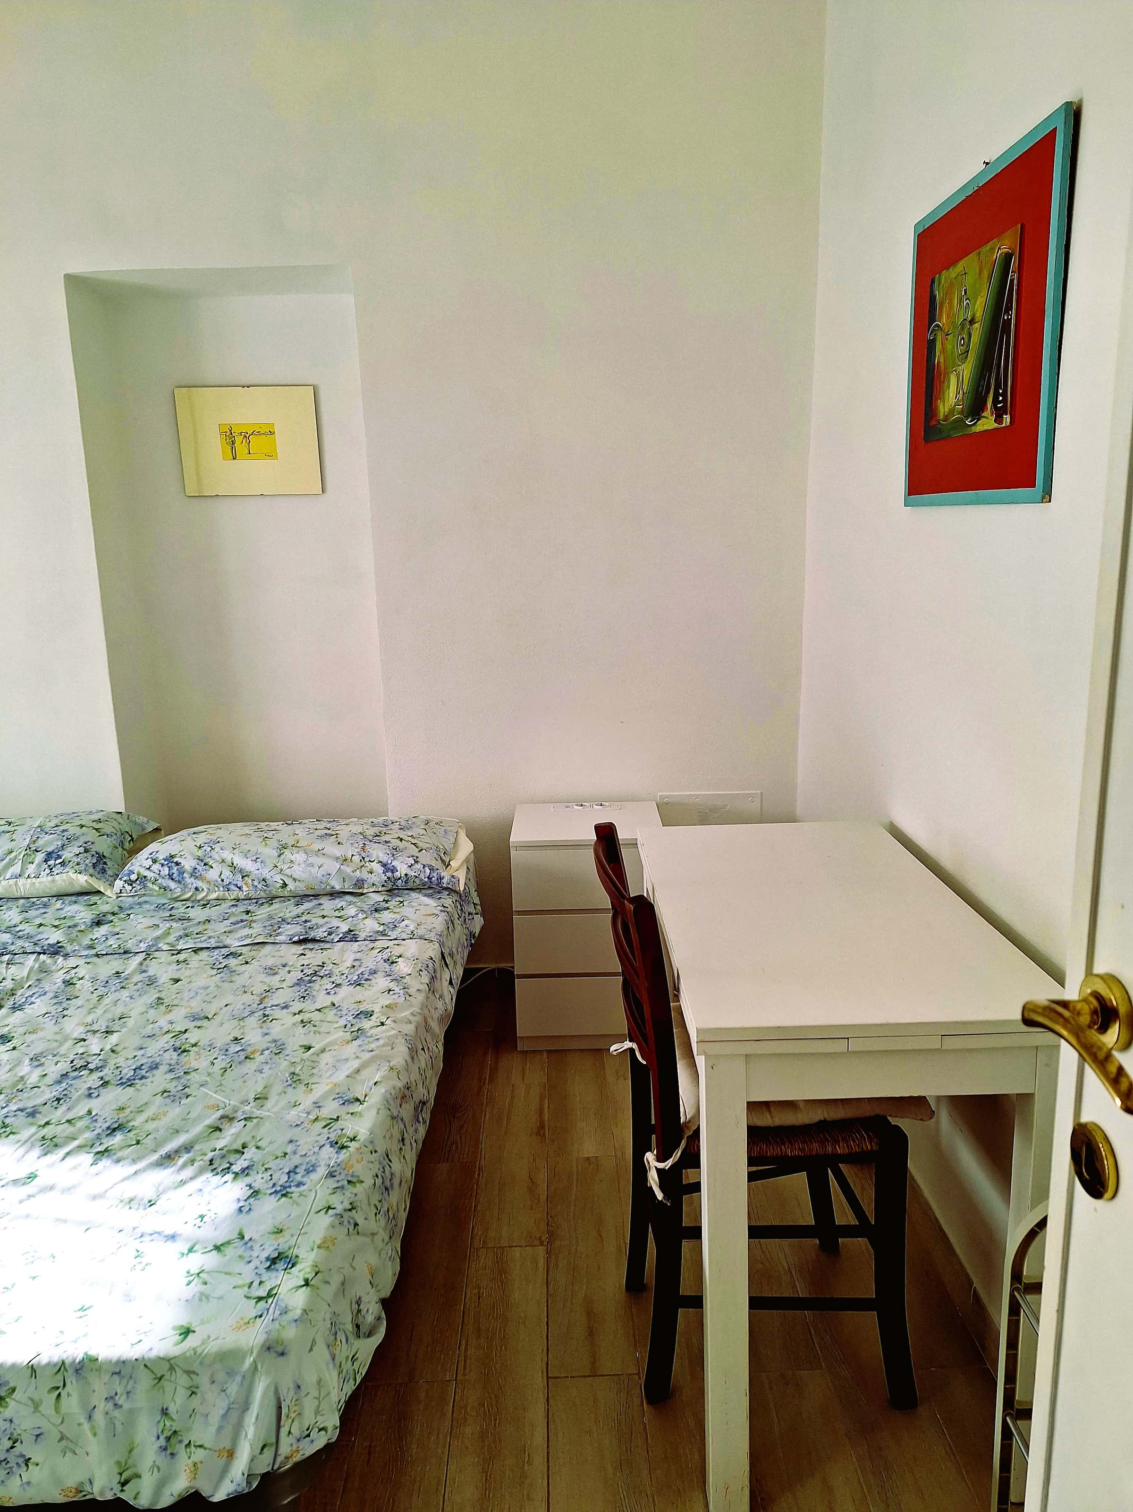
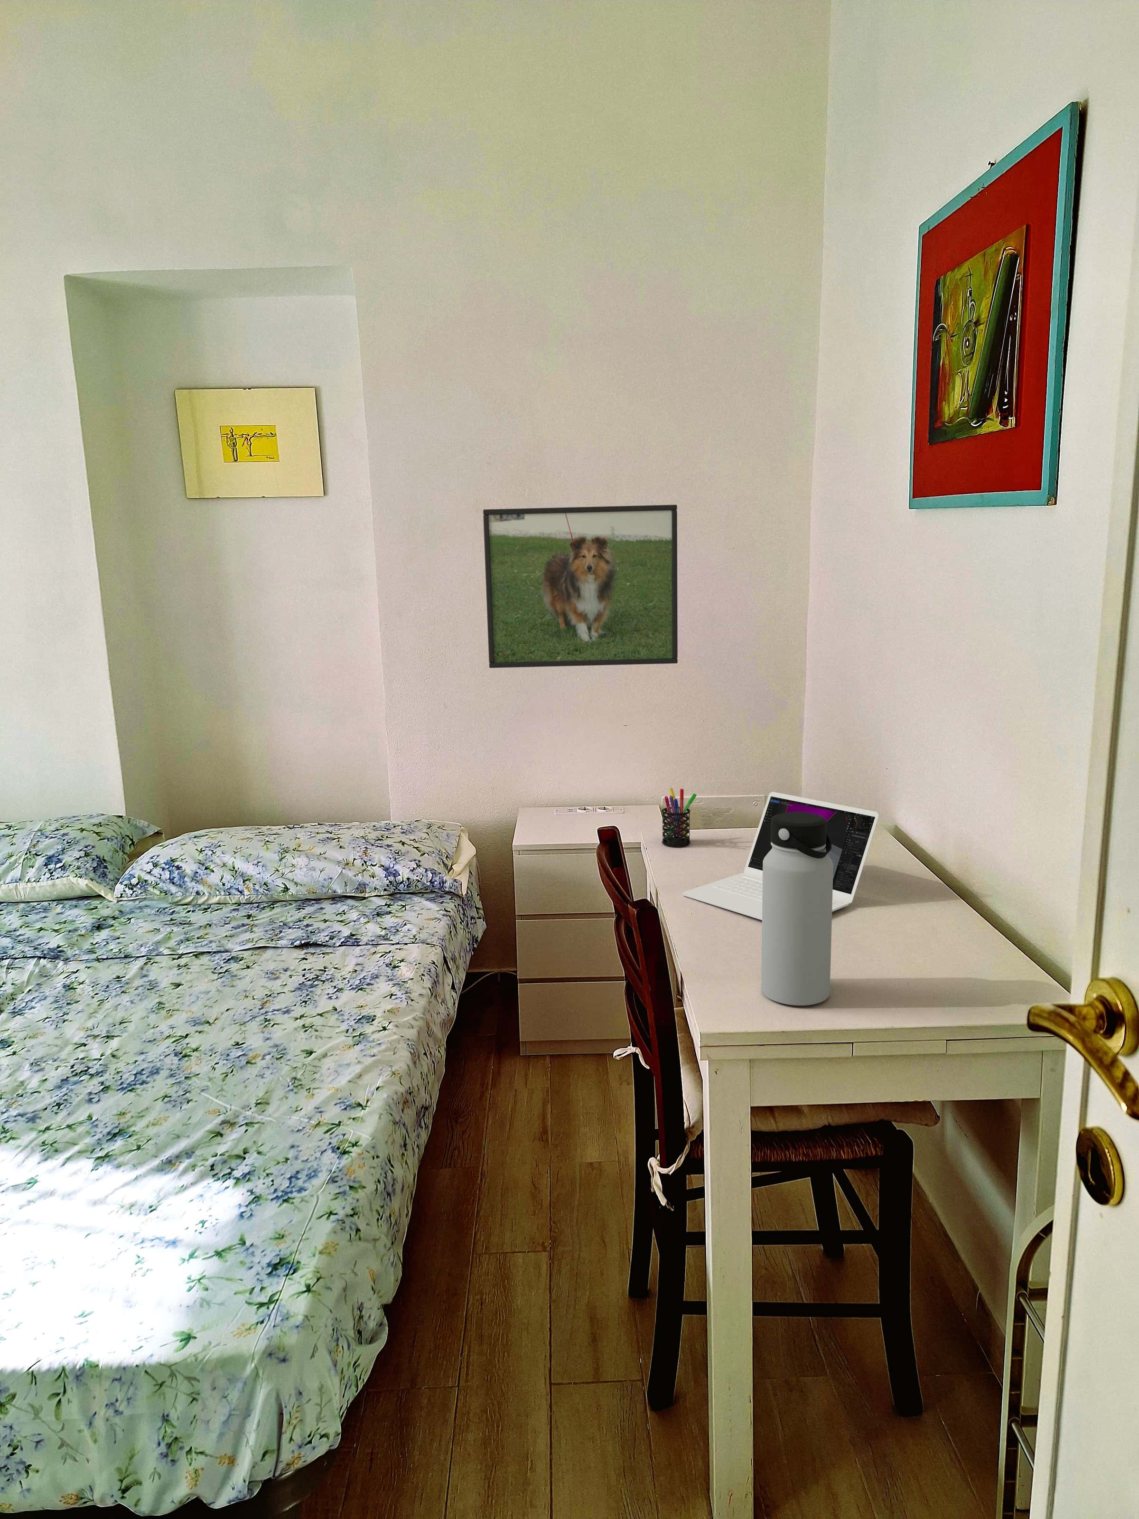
+ pen holder (680, 815)
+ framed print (581, 587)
+ water bottle (797, 907)
+ laptop (772, 848)
